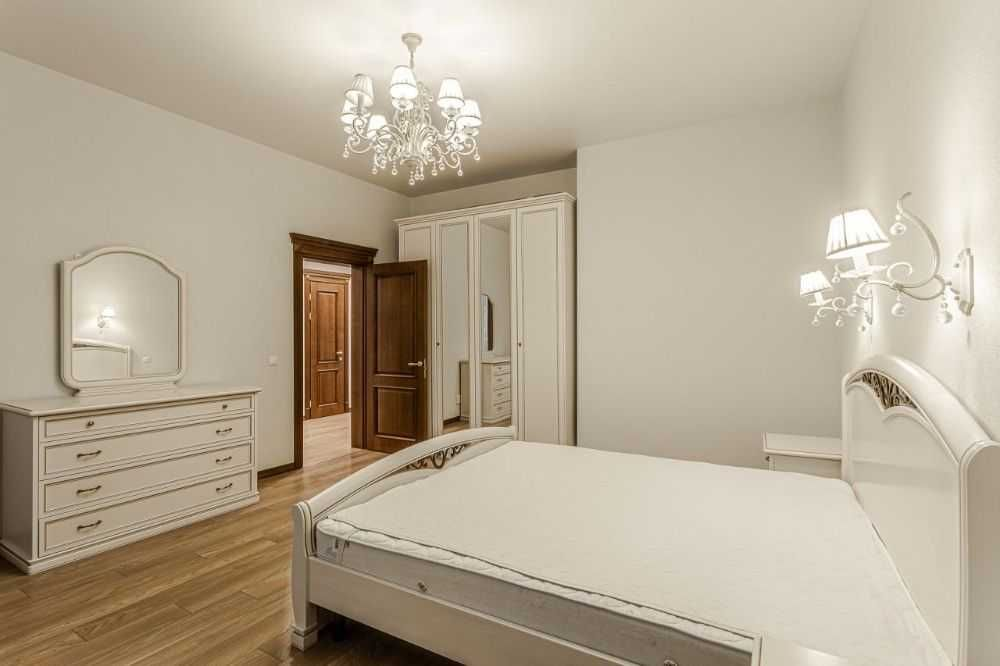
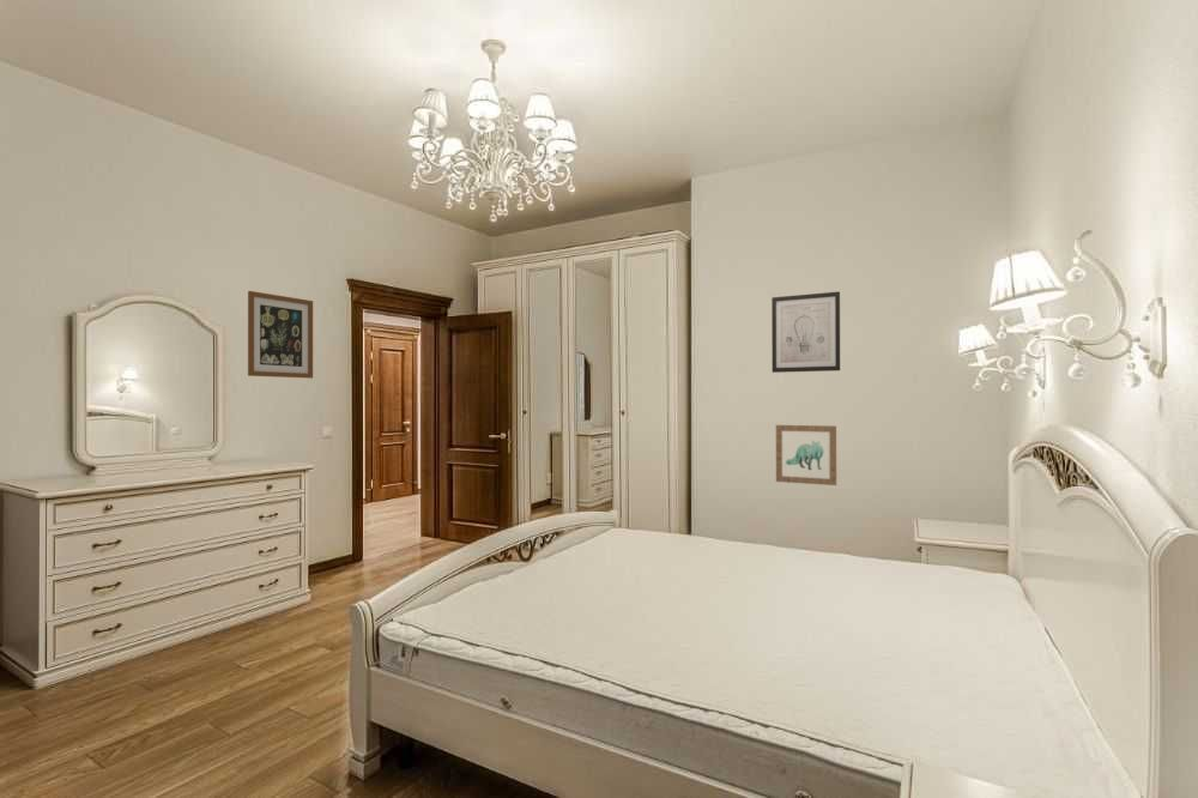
+ wall art (805, 333)
+ wall art (805, 454)
+ wall art (282, 335)
